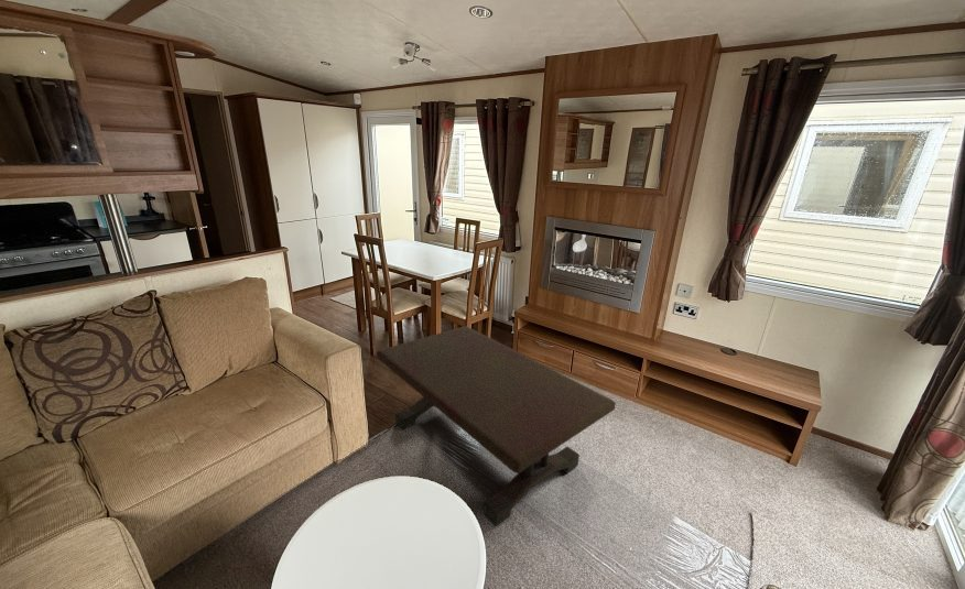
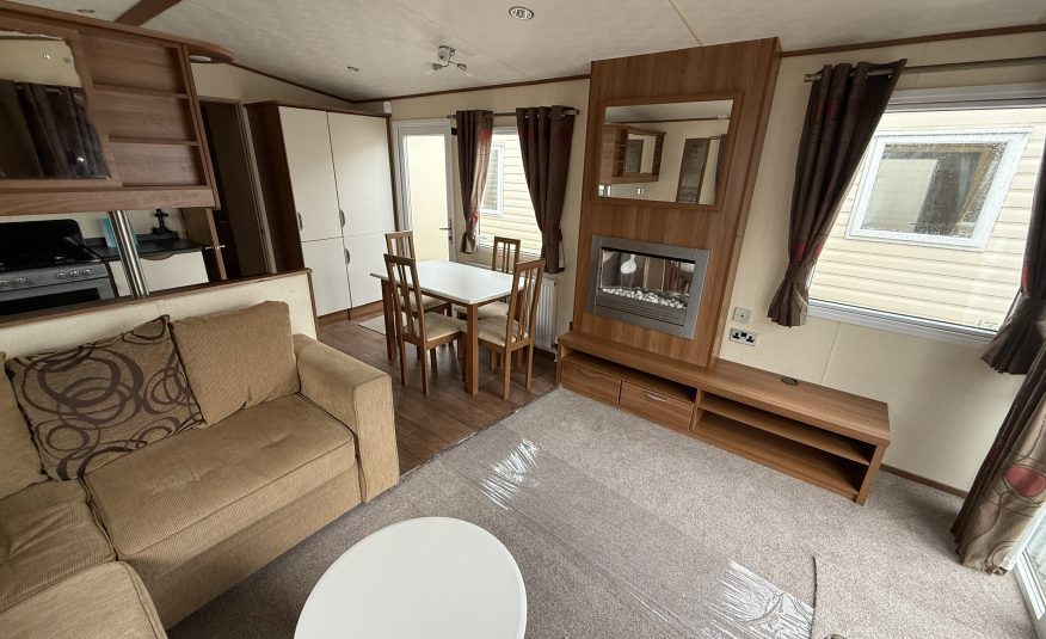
- coffee table (481, 408)
